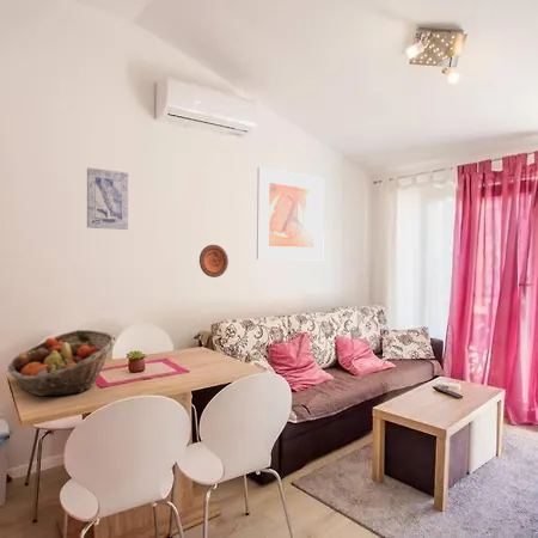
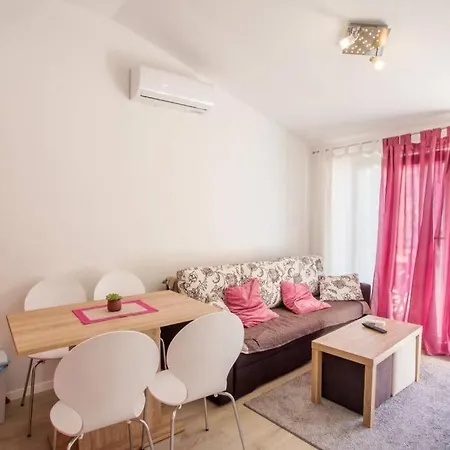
- fruit basket (63, 360)
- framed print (292, 216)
- wall art (108, 198)
- decorative plate (213, 261)
